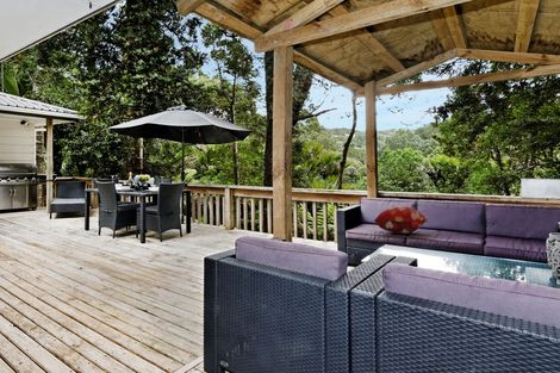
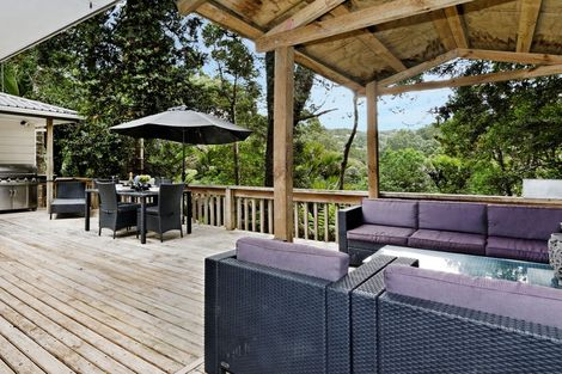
- decorative pillow (402, 219)
